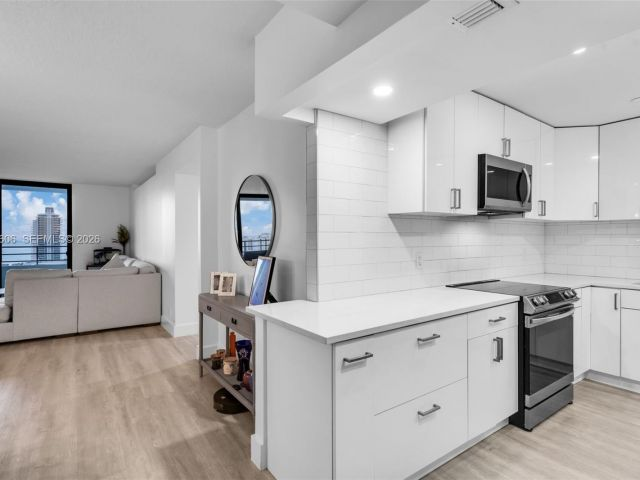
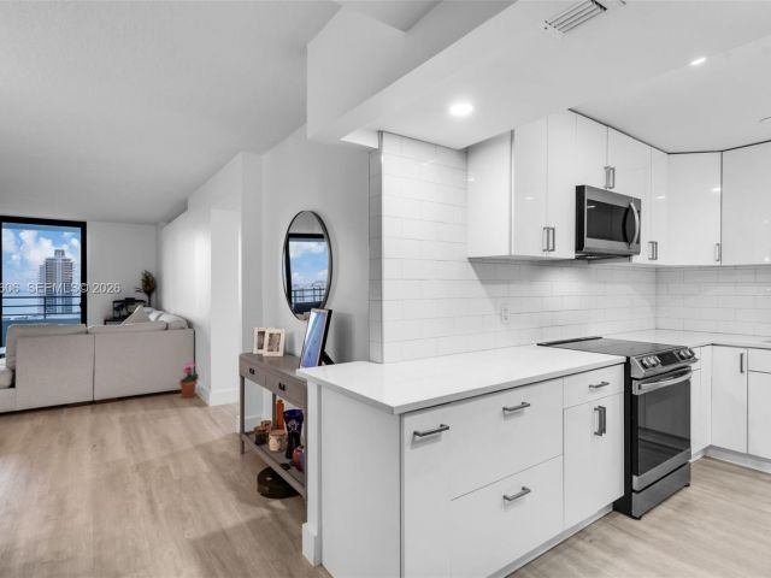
+ potted plant (188, 378)
